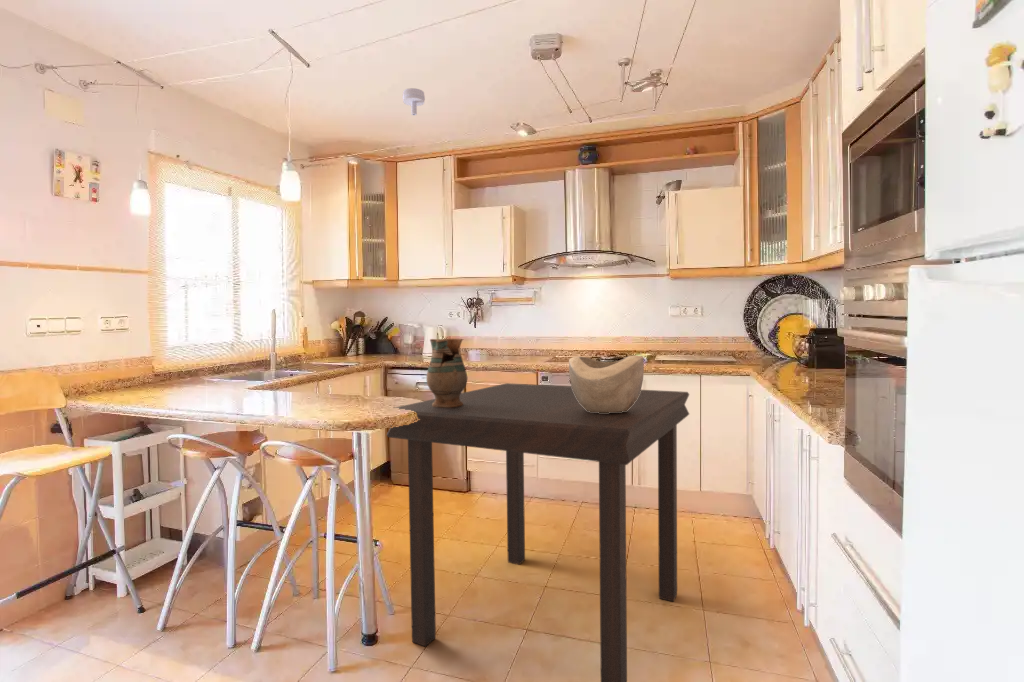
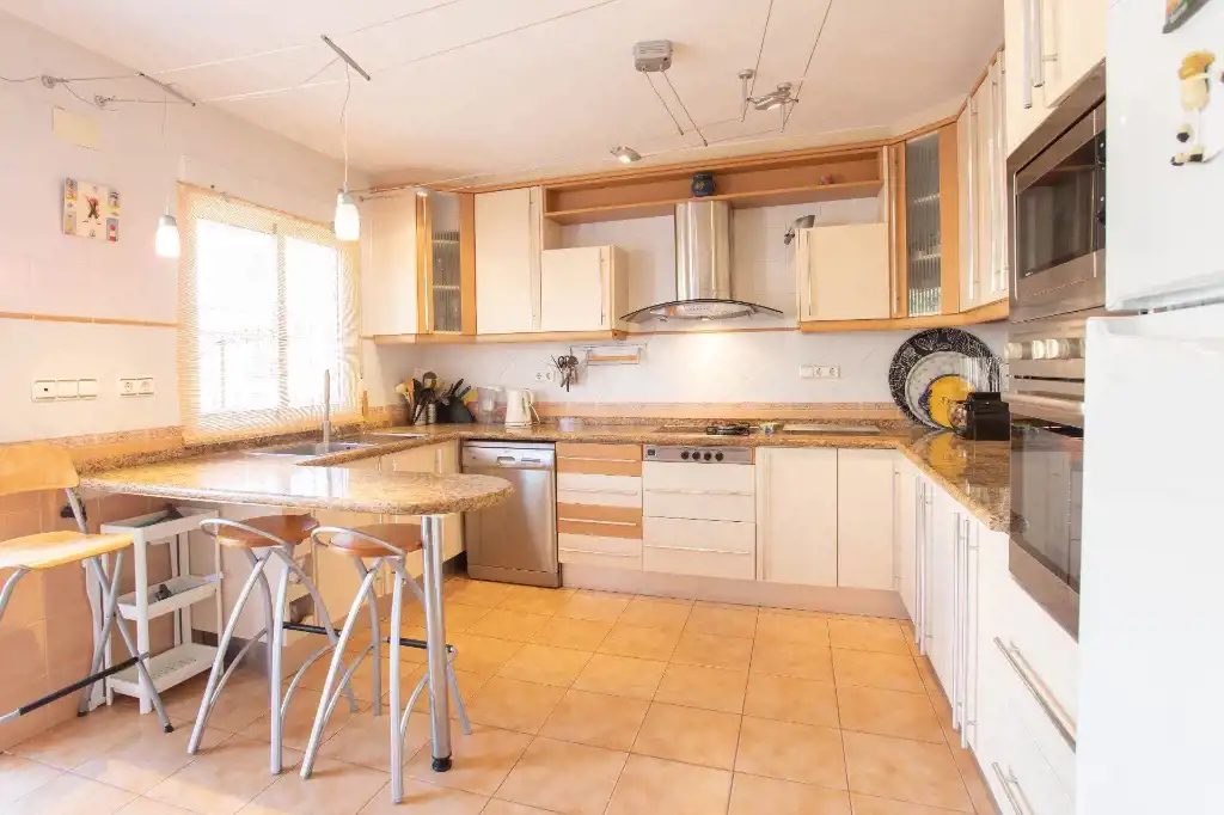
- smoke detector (413, 103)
- ceramic pitcher (447, 371)
- dining table (523, 509)
- decorative bowl (606, 382)
